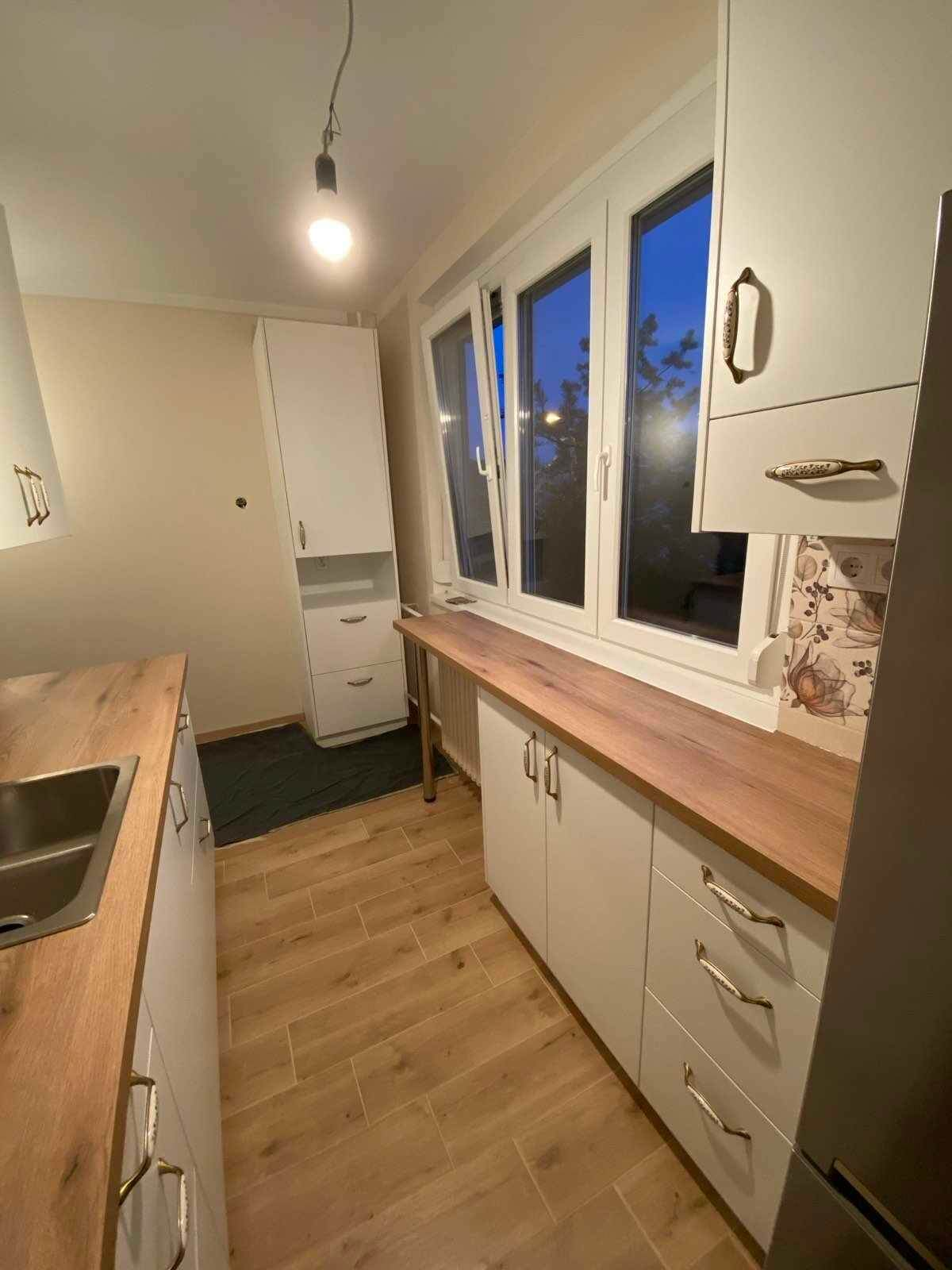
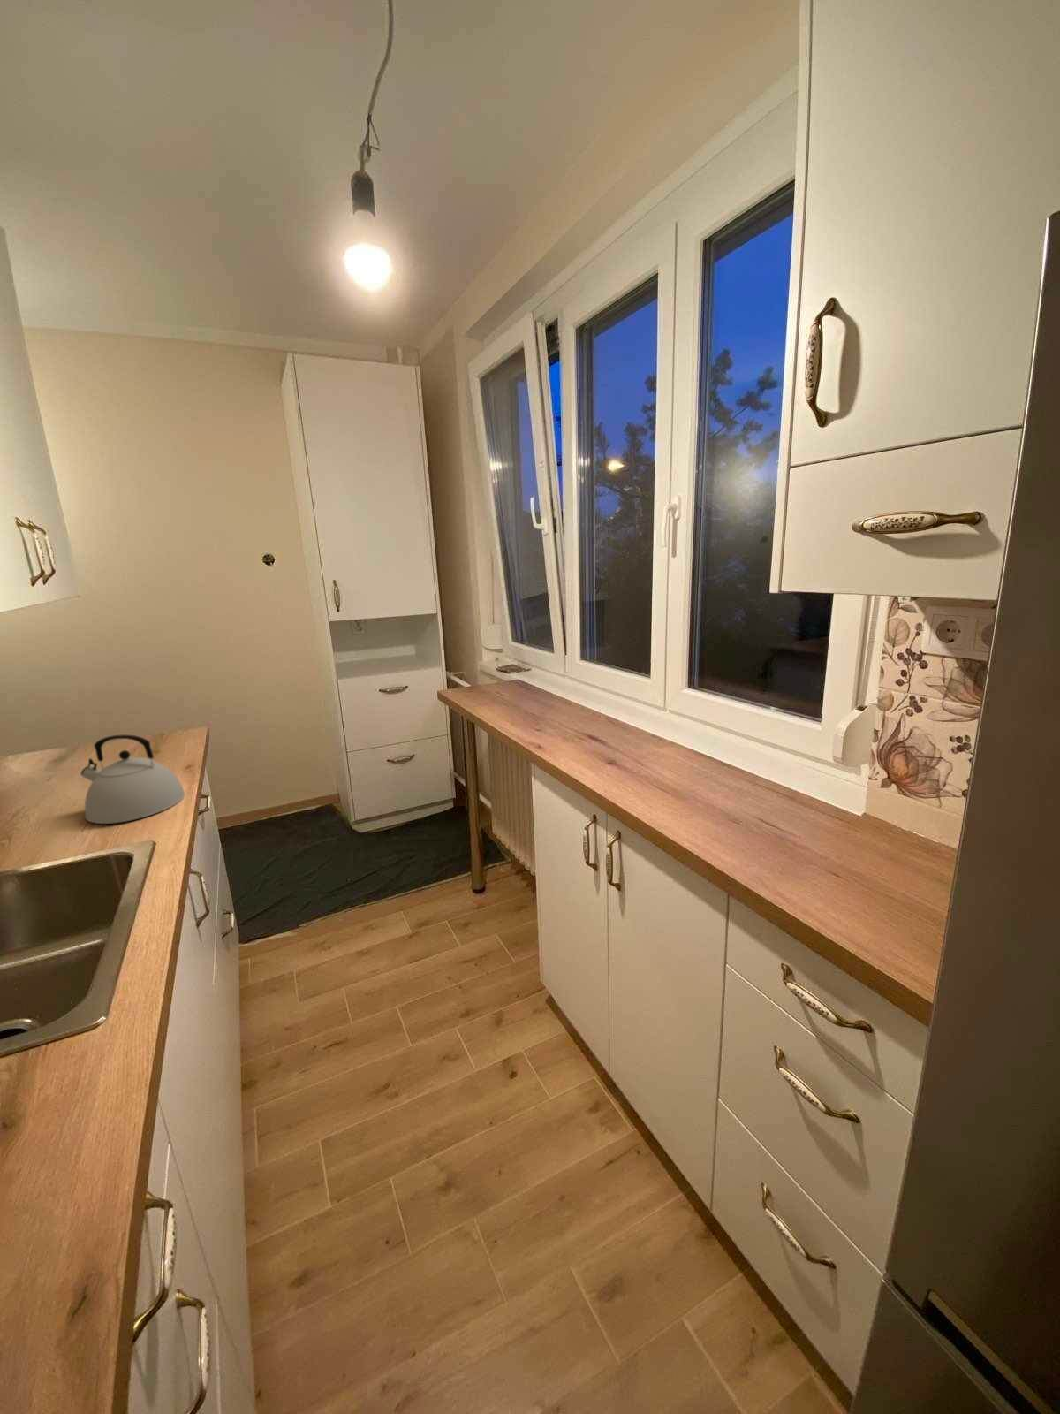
+ kettle (126, 770)
